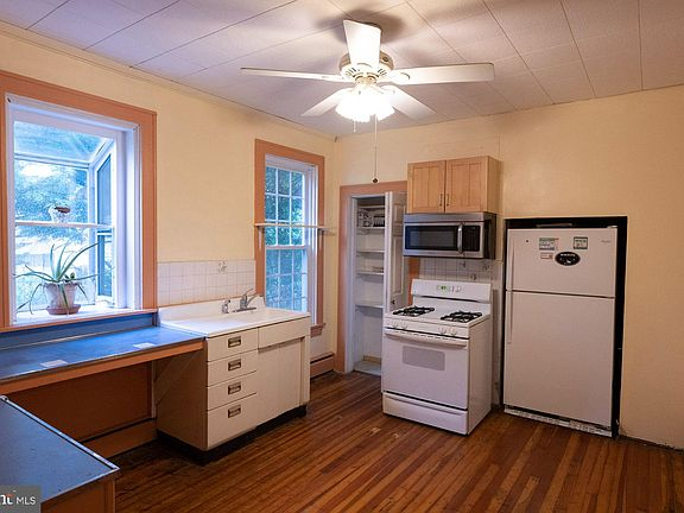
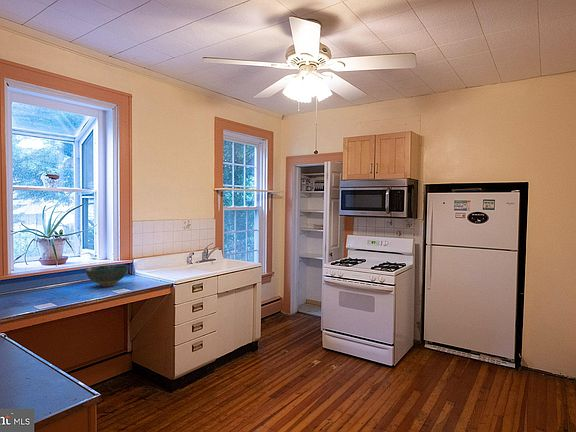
+ bowl (107, 276)
